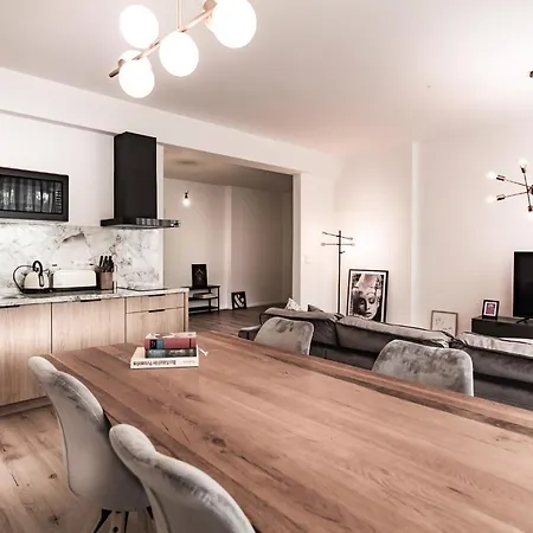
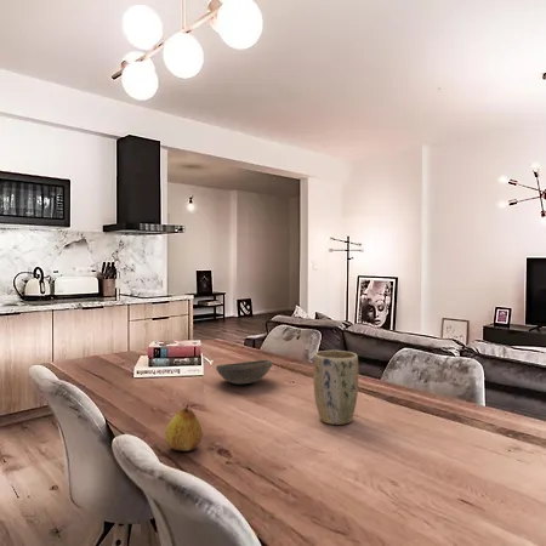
+ plant pot (335, 386)
+ bowl (244, 370)
+ fruit (183, 425)
